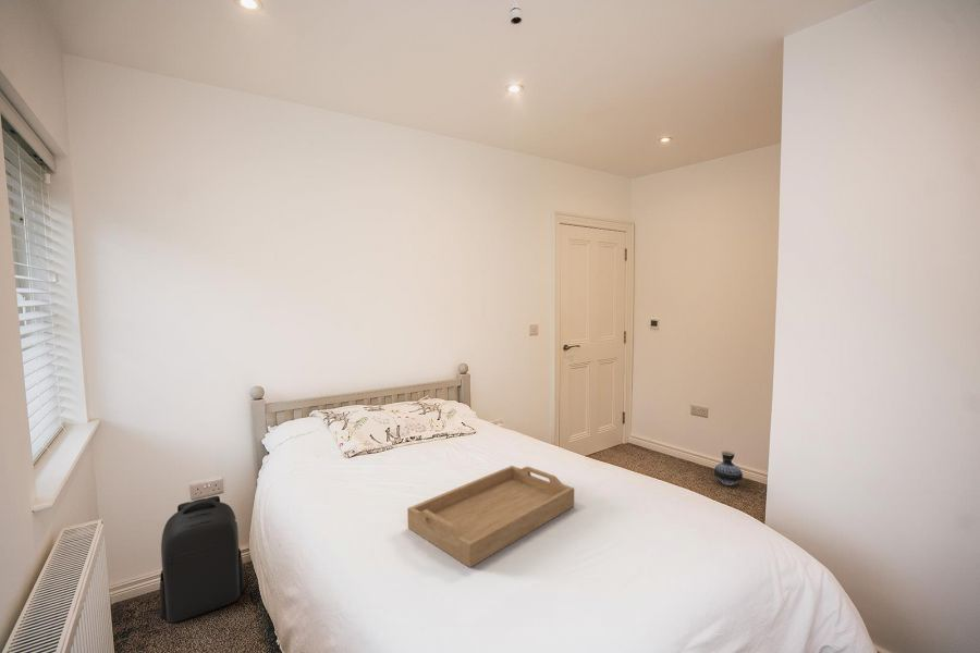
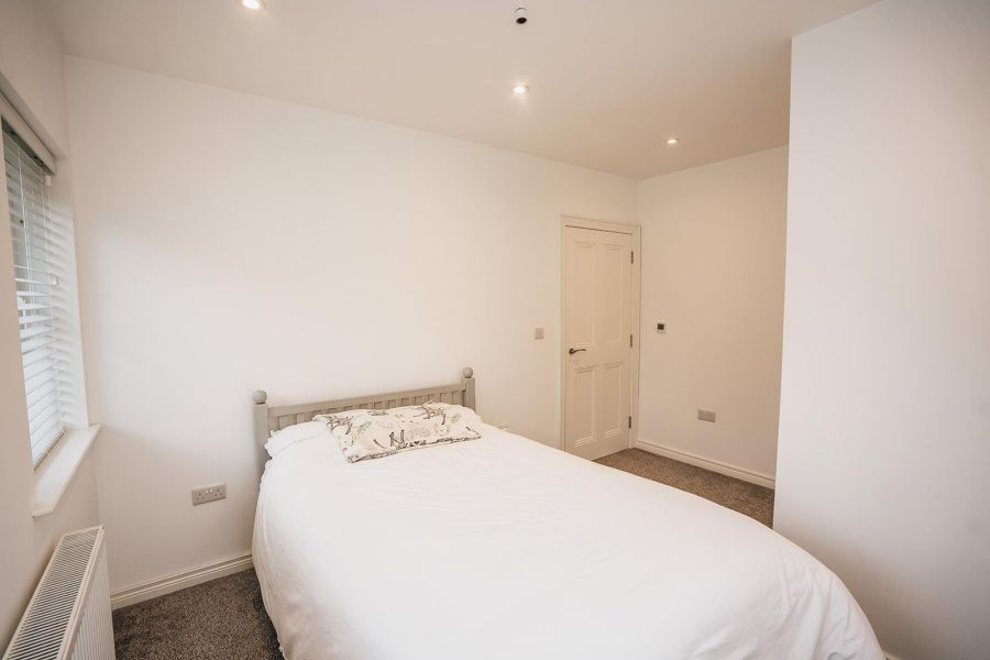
- ceramic jug (727, 468)
- backpack (201, 547)
- serving tray (494, 504)
